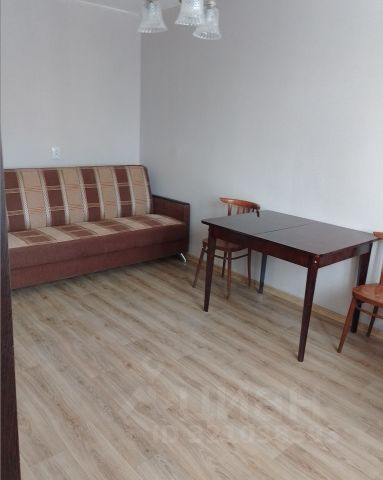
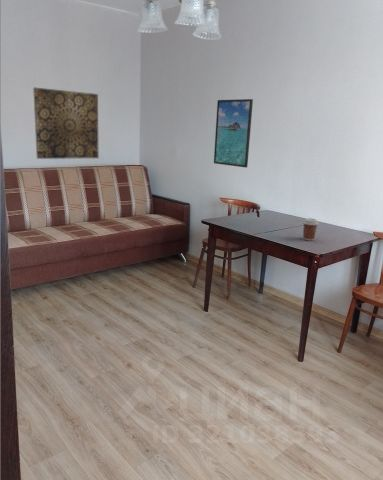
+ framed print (232, 133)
+ wall art (68, 125)
+ coffee cup (309, 229)
